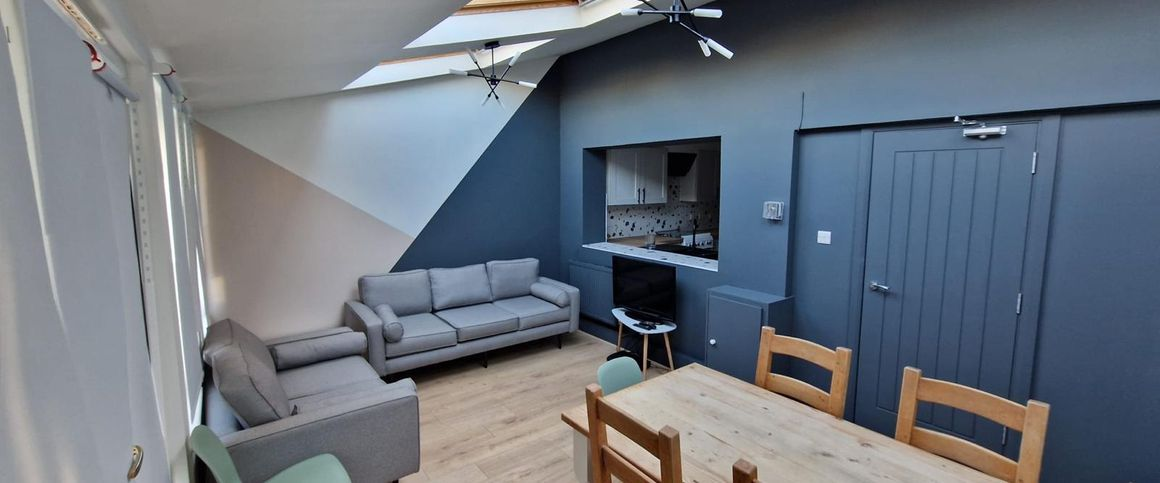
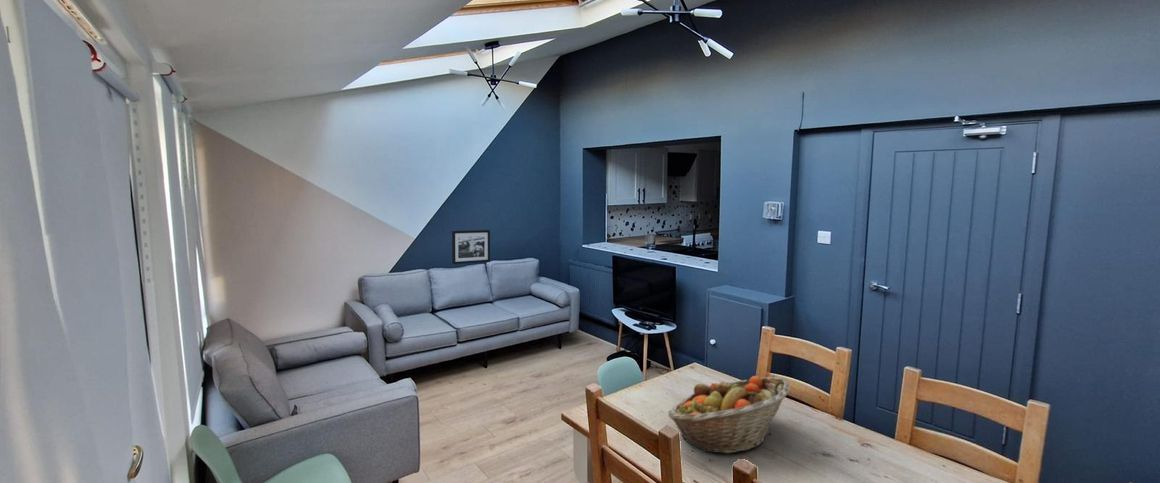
+ picture frame (471, 246)
+ fruit basket (729, 407)
